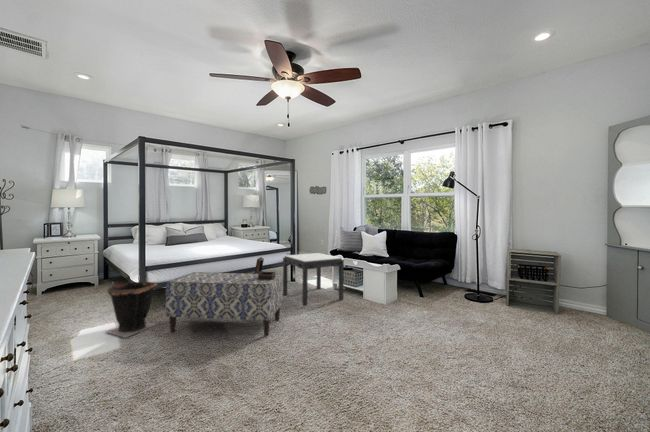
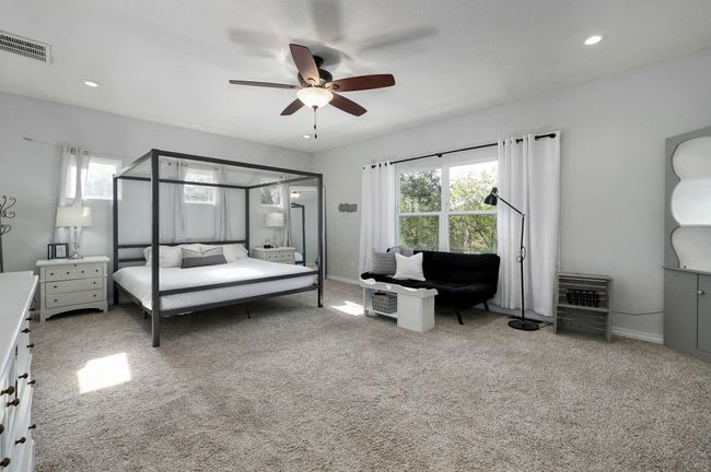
- side table (317, 276)
- bench (227, 301)
- waste bin (131, 305)
- decorative box (262, 266)
